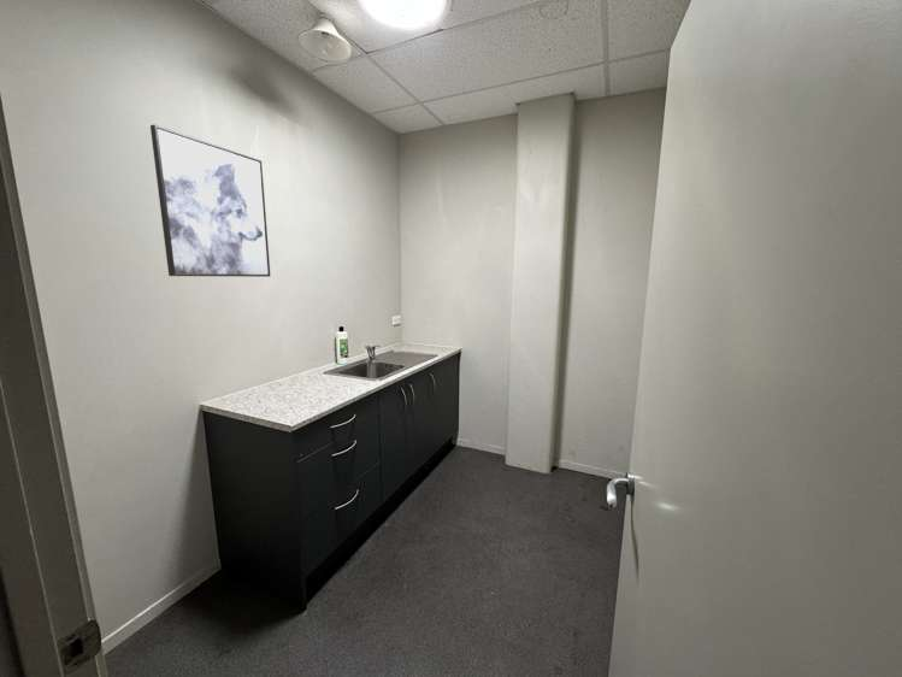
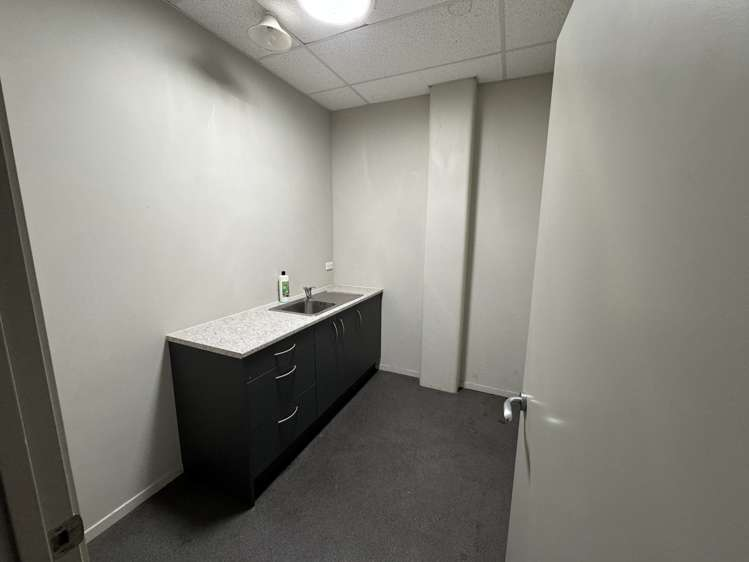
- wall art (219, 212)
